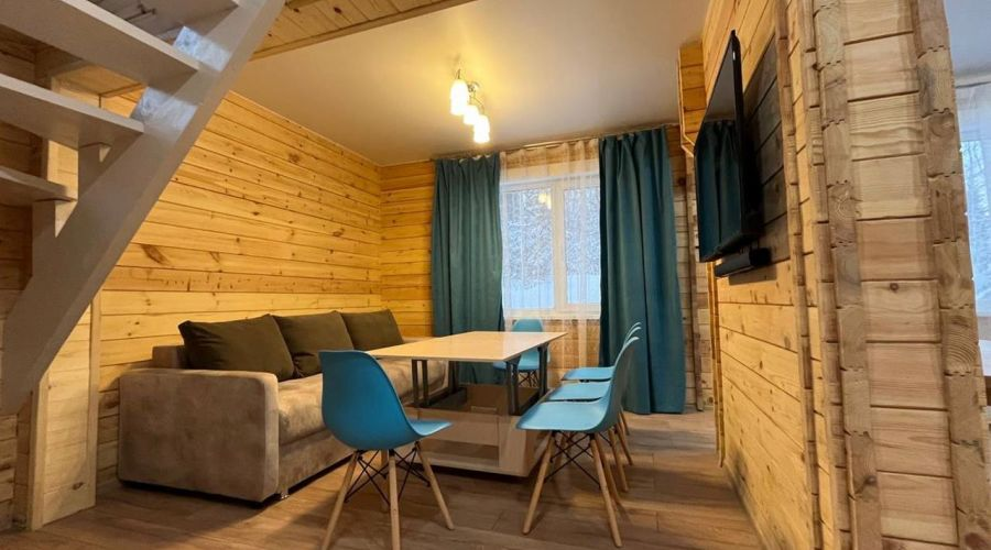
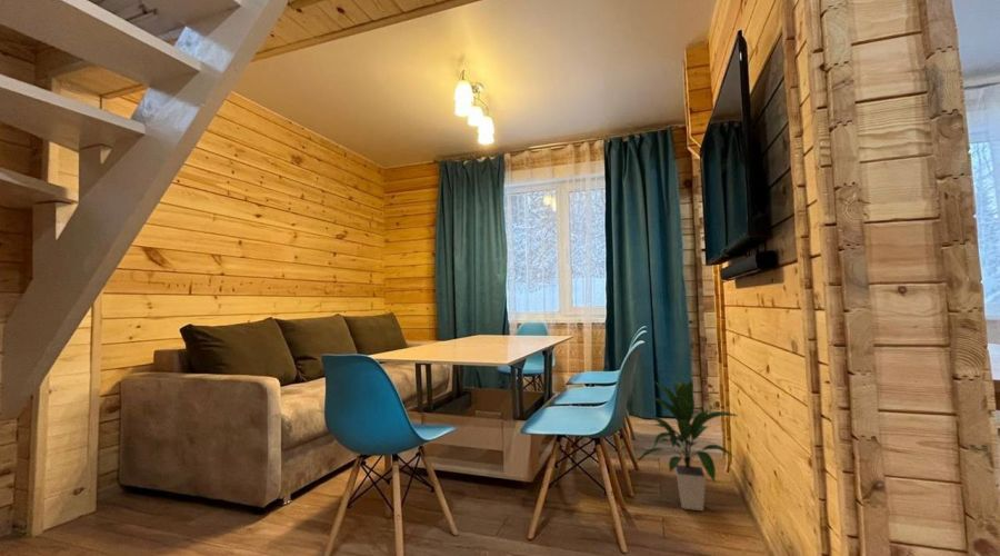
+ indoor plant (683, 438)
